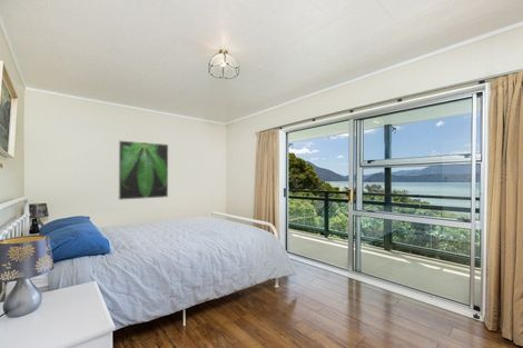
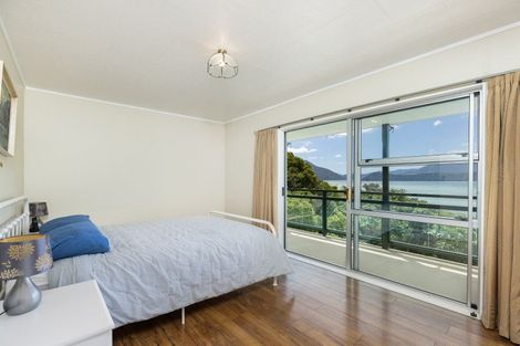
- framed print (145, 170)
